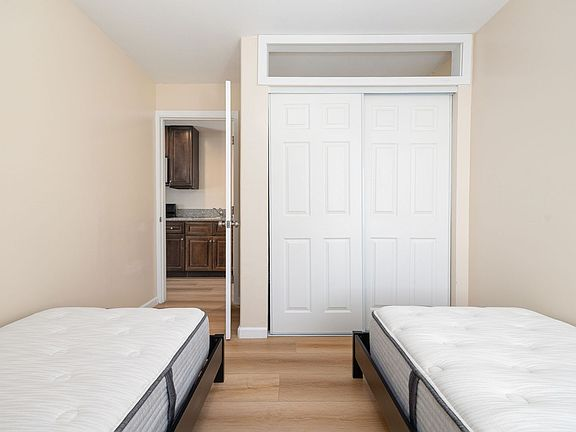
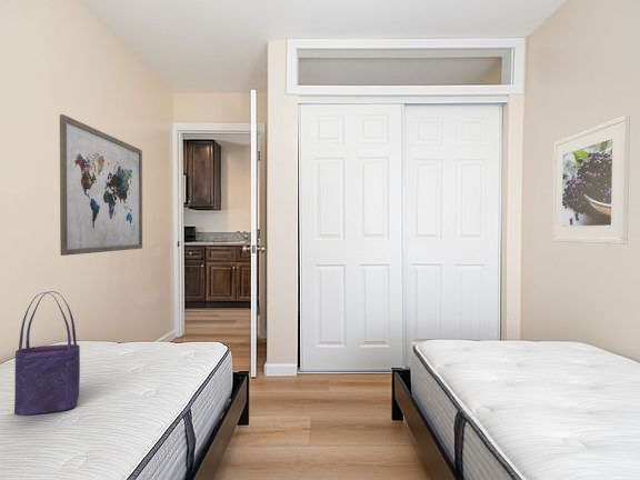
+ tote bag (48, 350)
+ wall art (108, 193)
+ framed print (586, 187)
